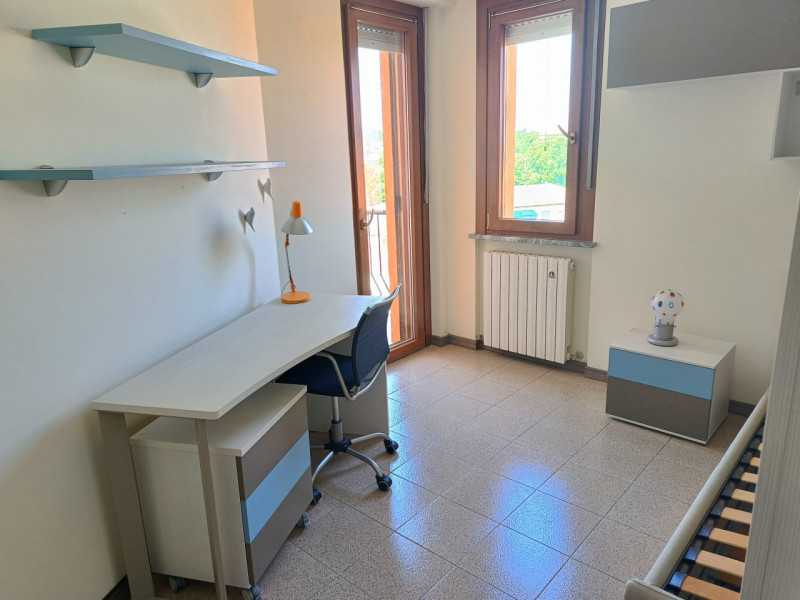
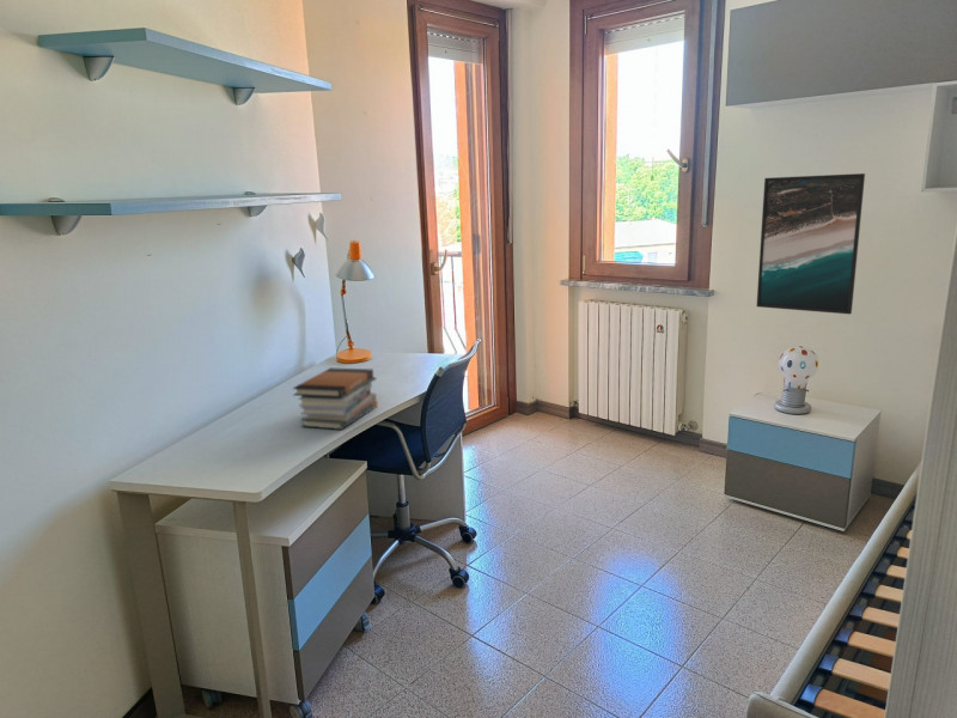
+ book stack (337, 397)
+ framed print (806, 244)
